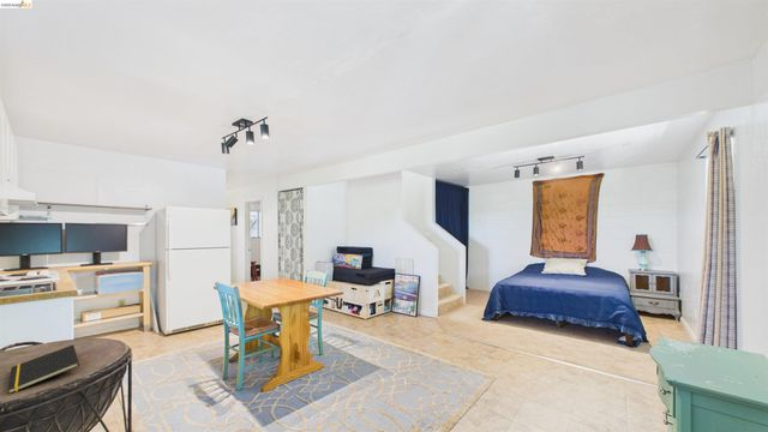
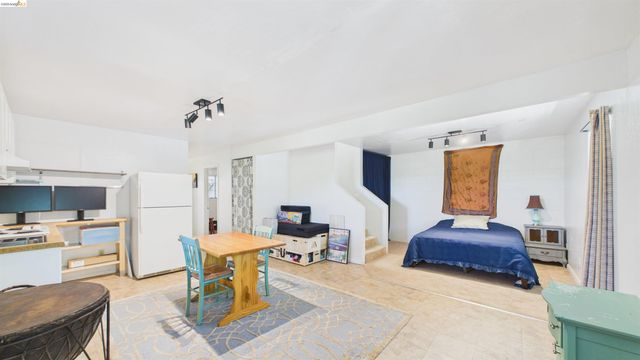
- notepad (44, 366)
